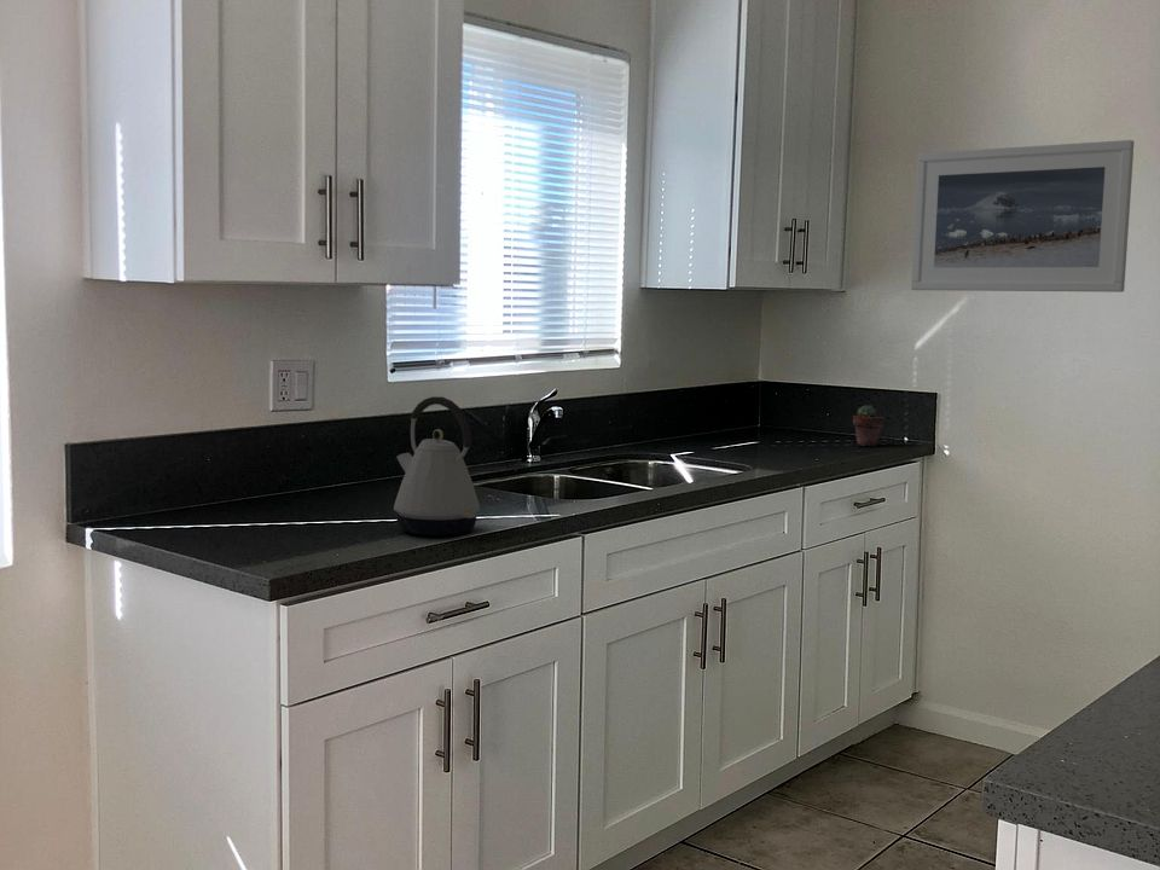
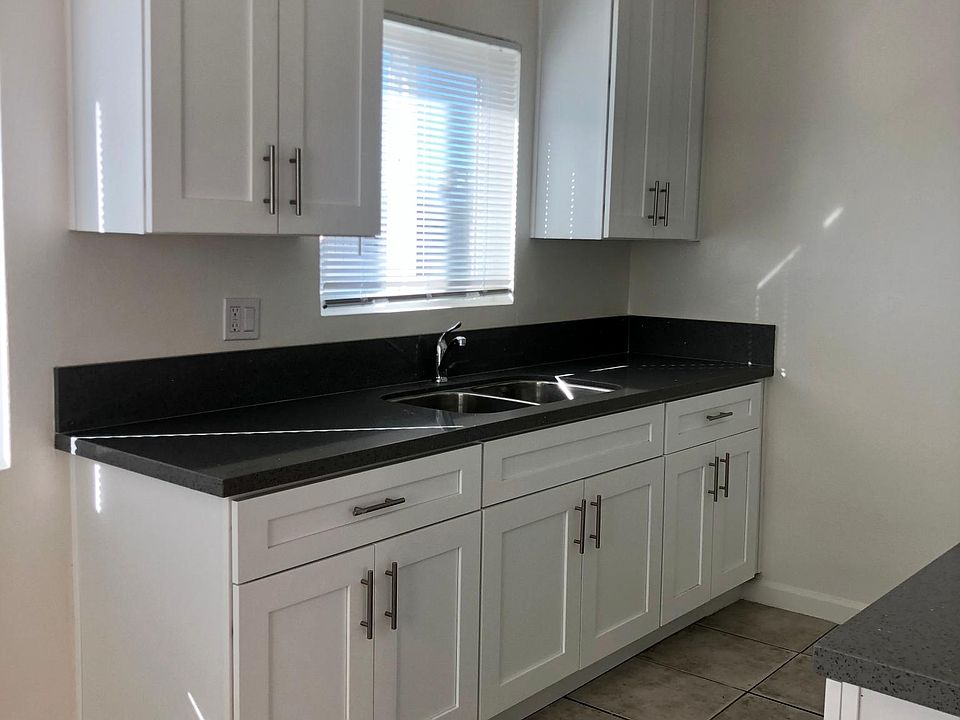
- potted succulent (868, 424)
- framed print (1016, 219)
- kettle (435, 463)
